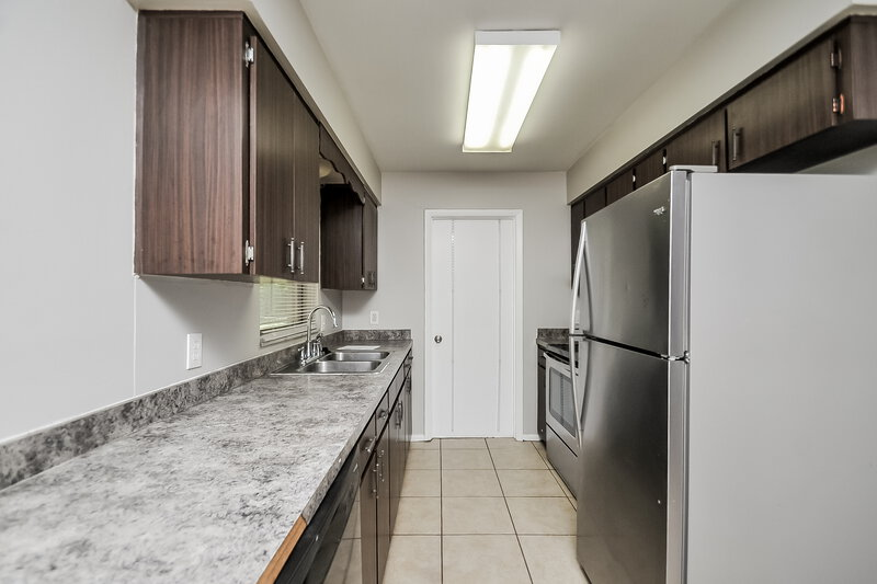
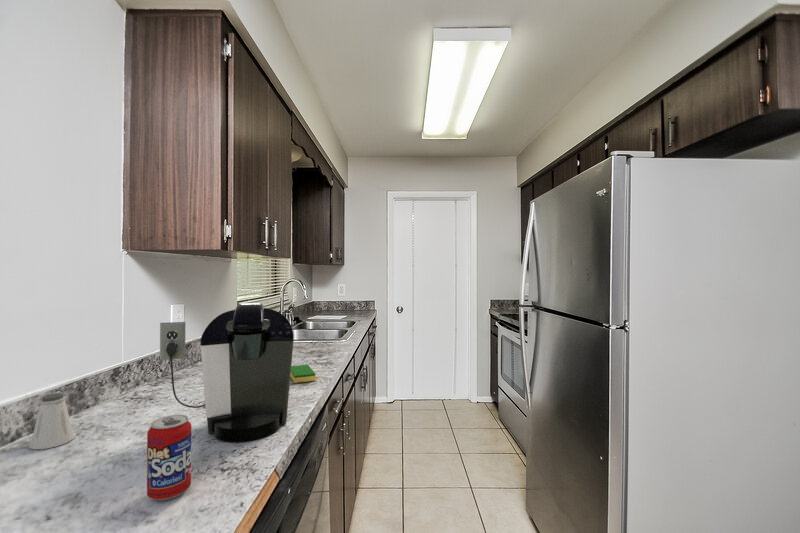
+ coffee maker (223, 364)
+ beverage can (169, 456)
+ dish sponge (301, 373)
+ saltshaker (52, 418)
